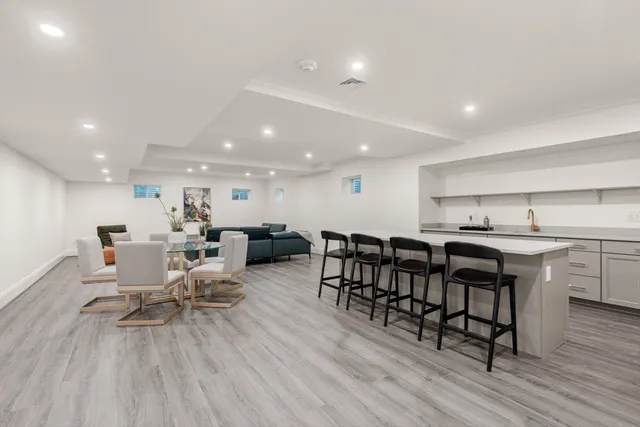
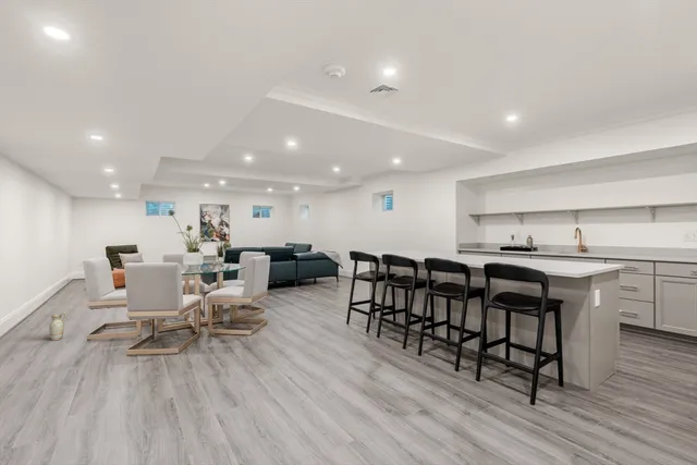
+ ceramic jug (58, 326)
